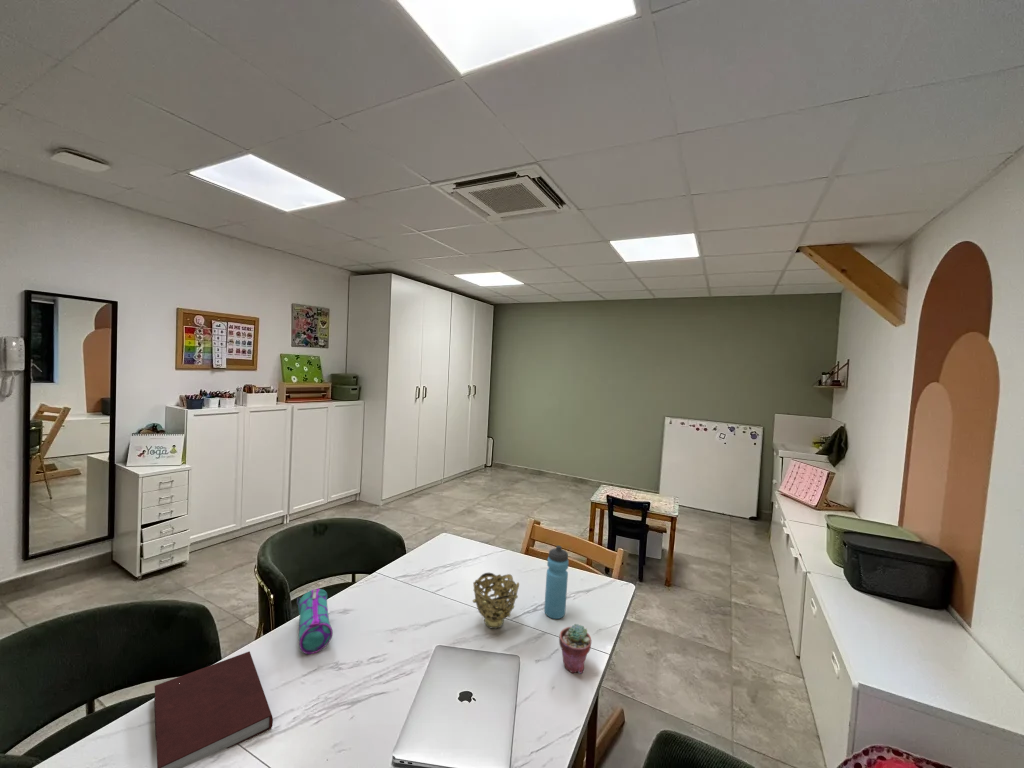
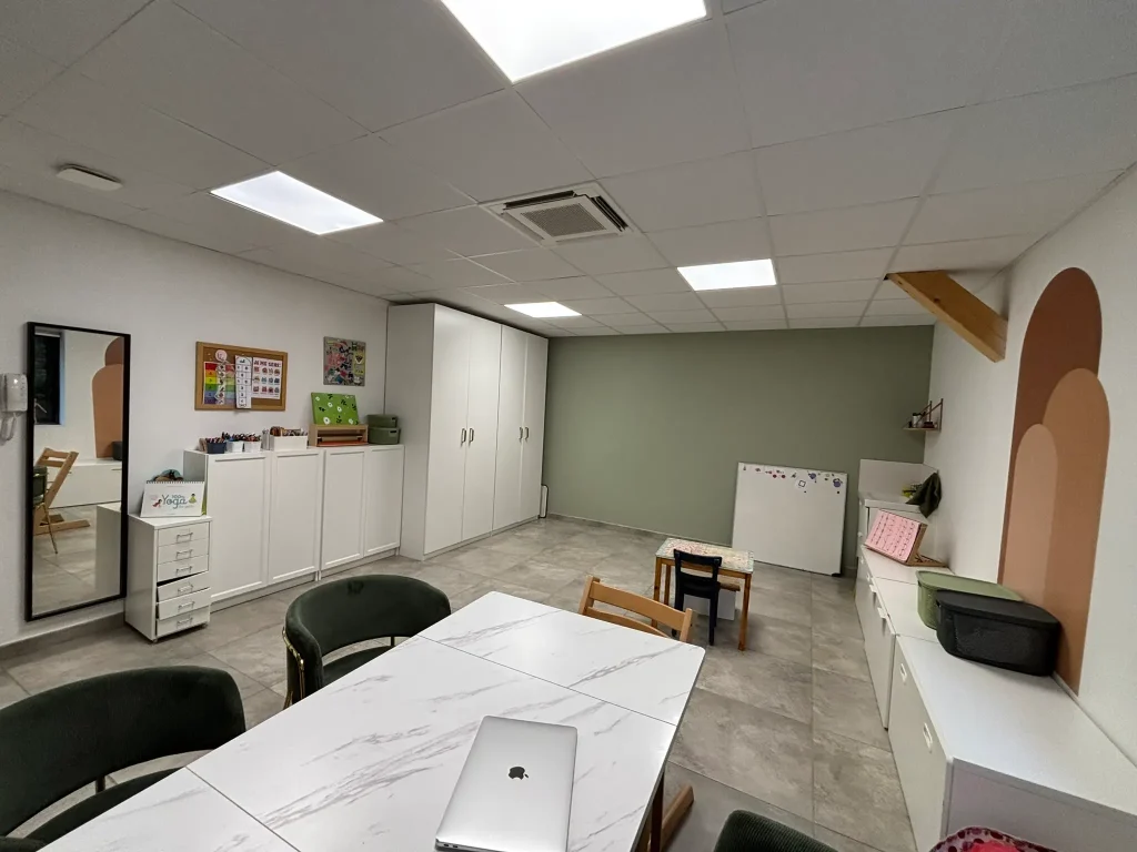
- water bottle (556, 580)
- potted succulent (574, 645)
- pencil case (314, 618)
- decorative bowl (494, 603)
- notebook (211, 706)
